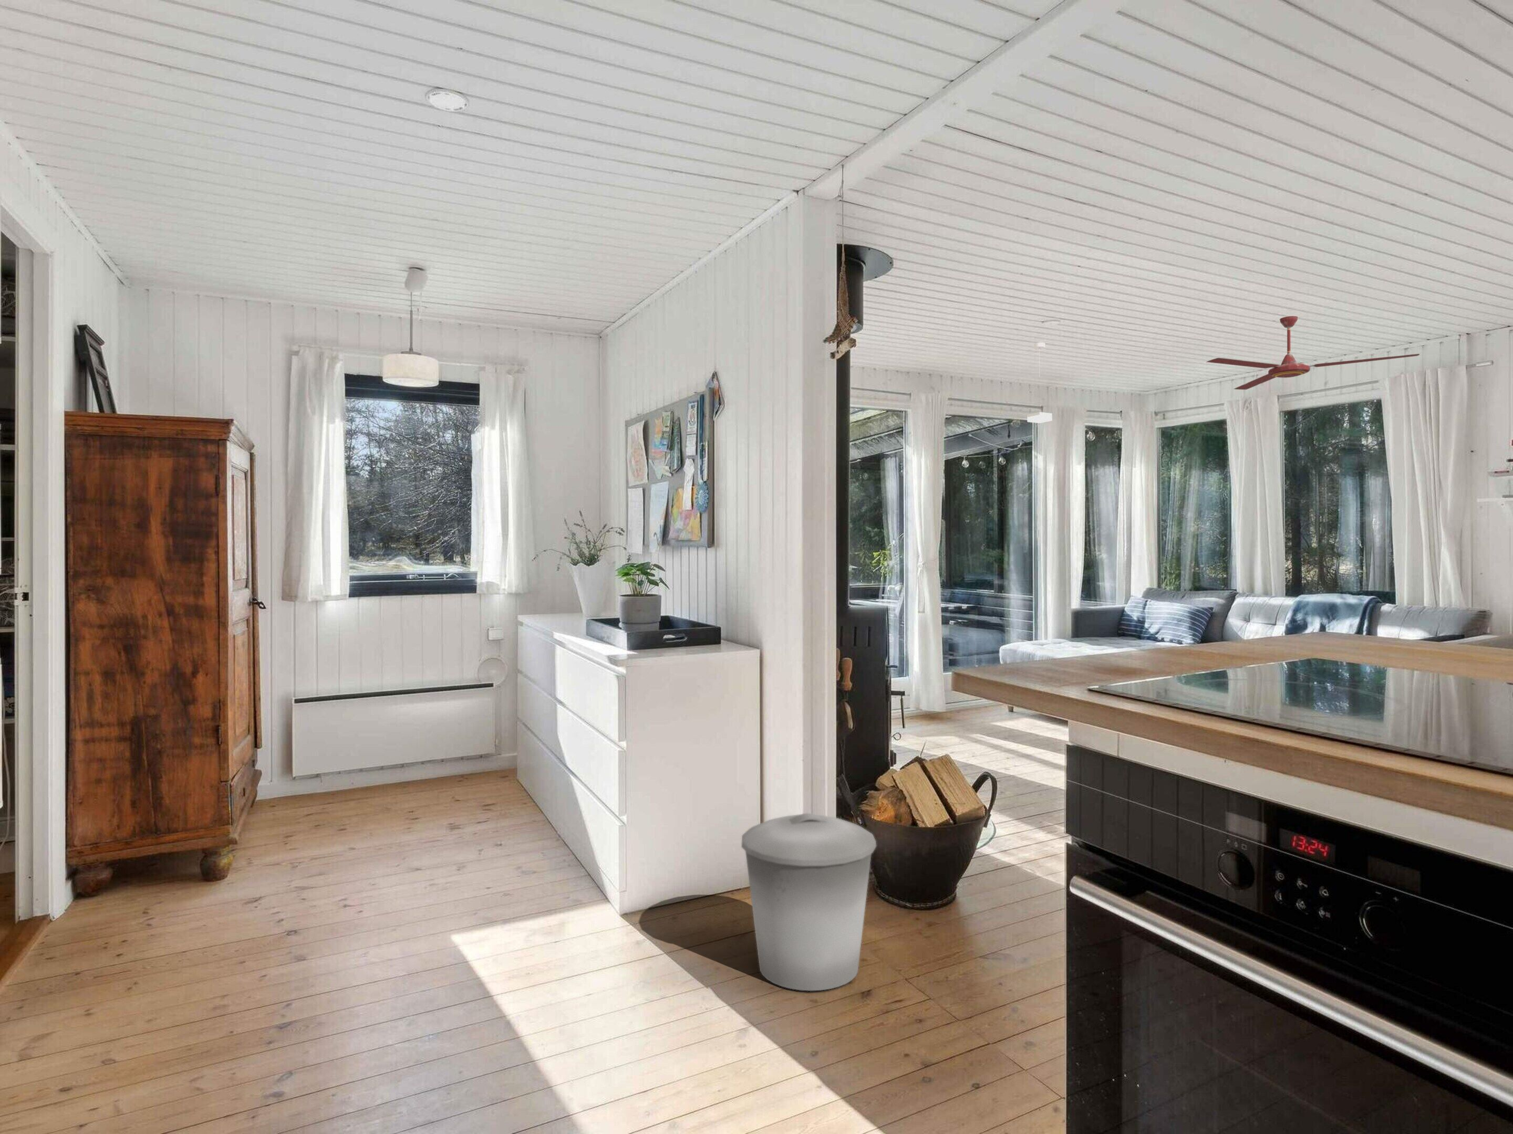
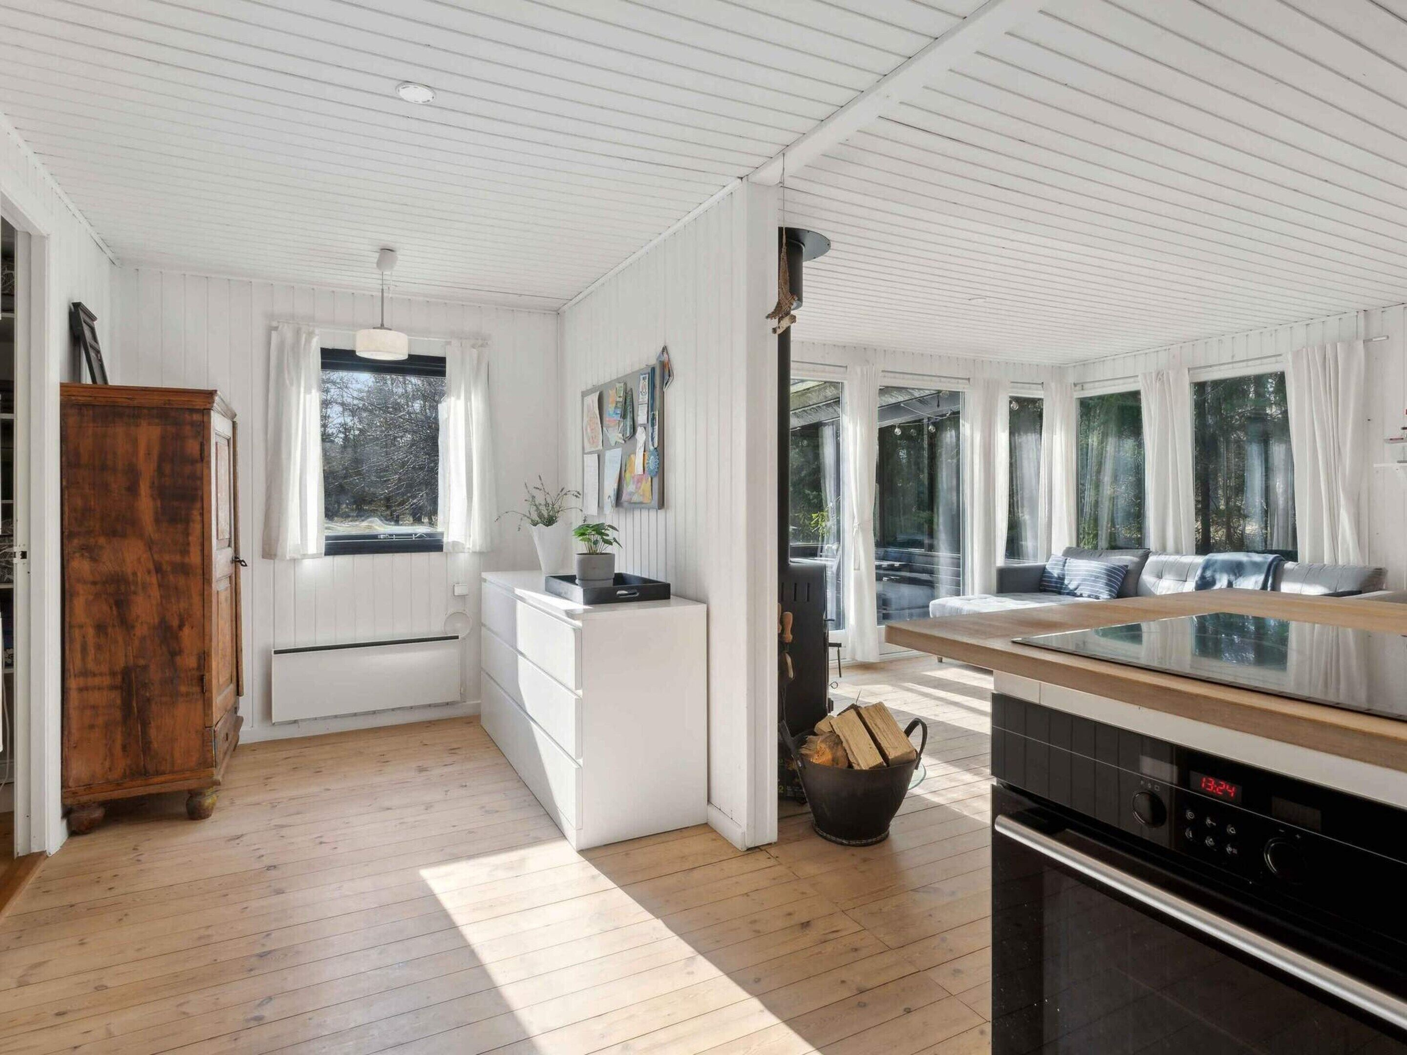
- ceiling fan (1316, 363)
- trash can (808, 891)
- pendant lamp (1039, 375)
